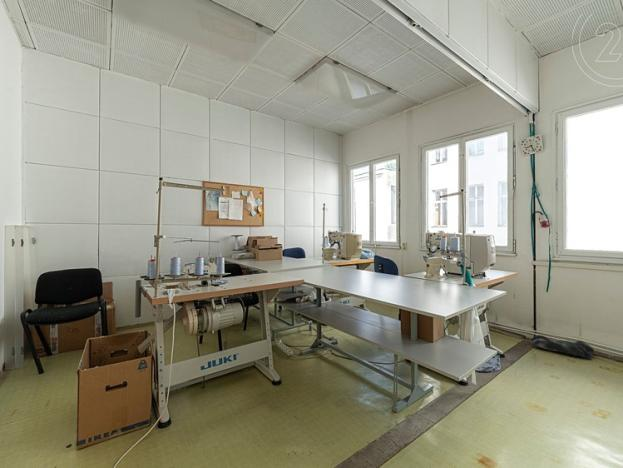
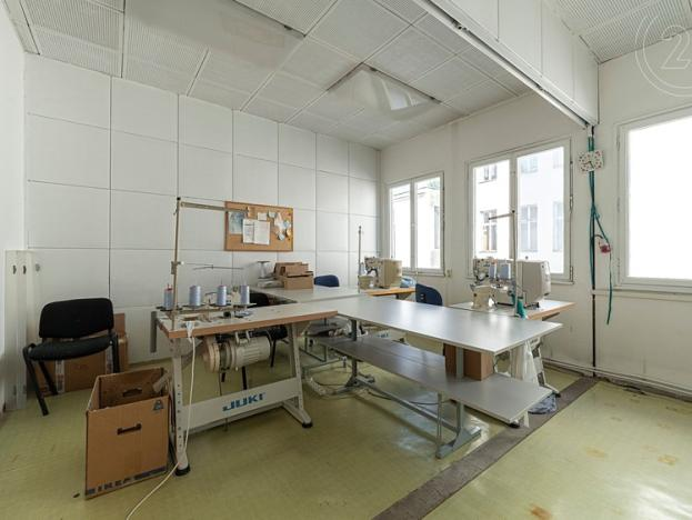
- jacket (561, 343)
